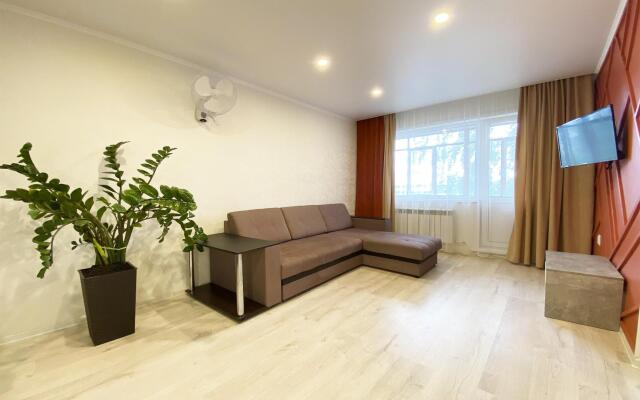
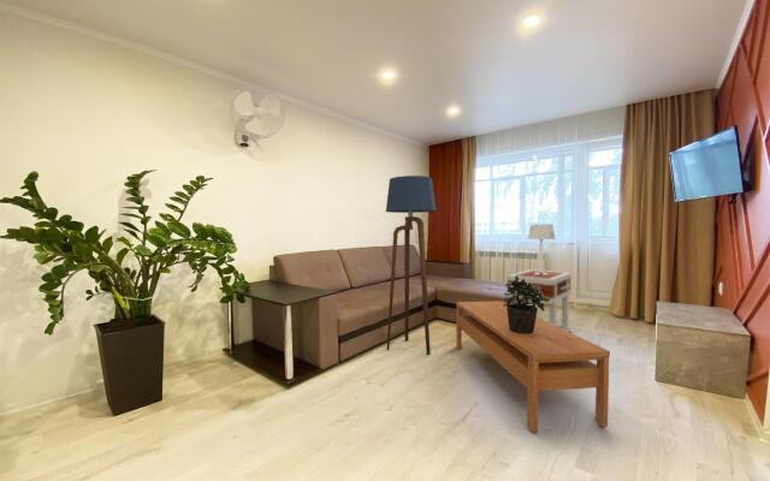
+ table lamp (540, 249)
+ side table (540, 302)
+ floor lamp (408, 265)
+ potted plant (520, 302)
+ coffee table (513, 349)
